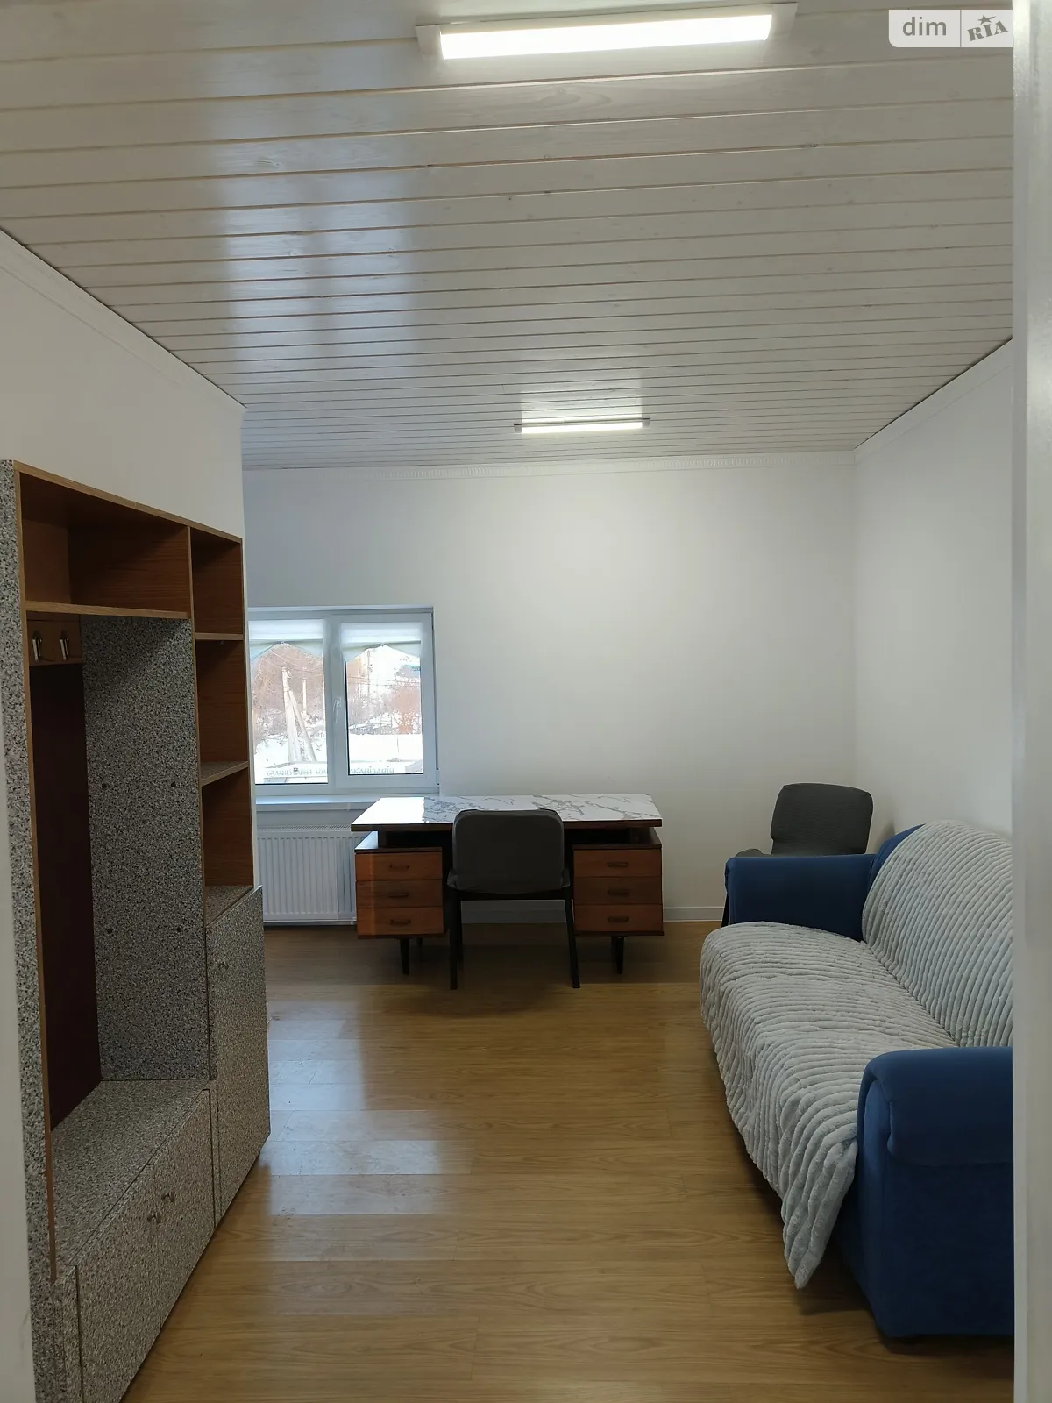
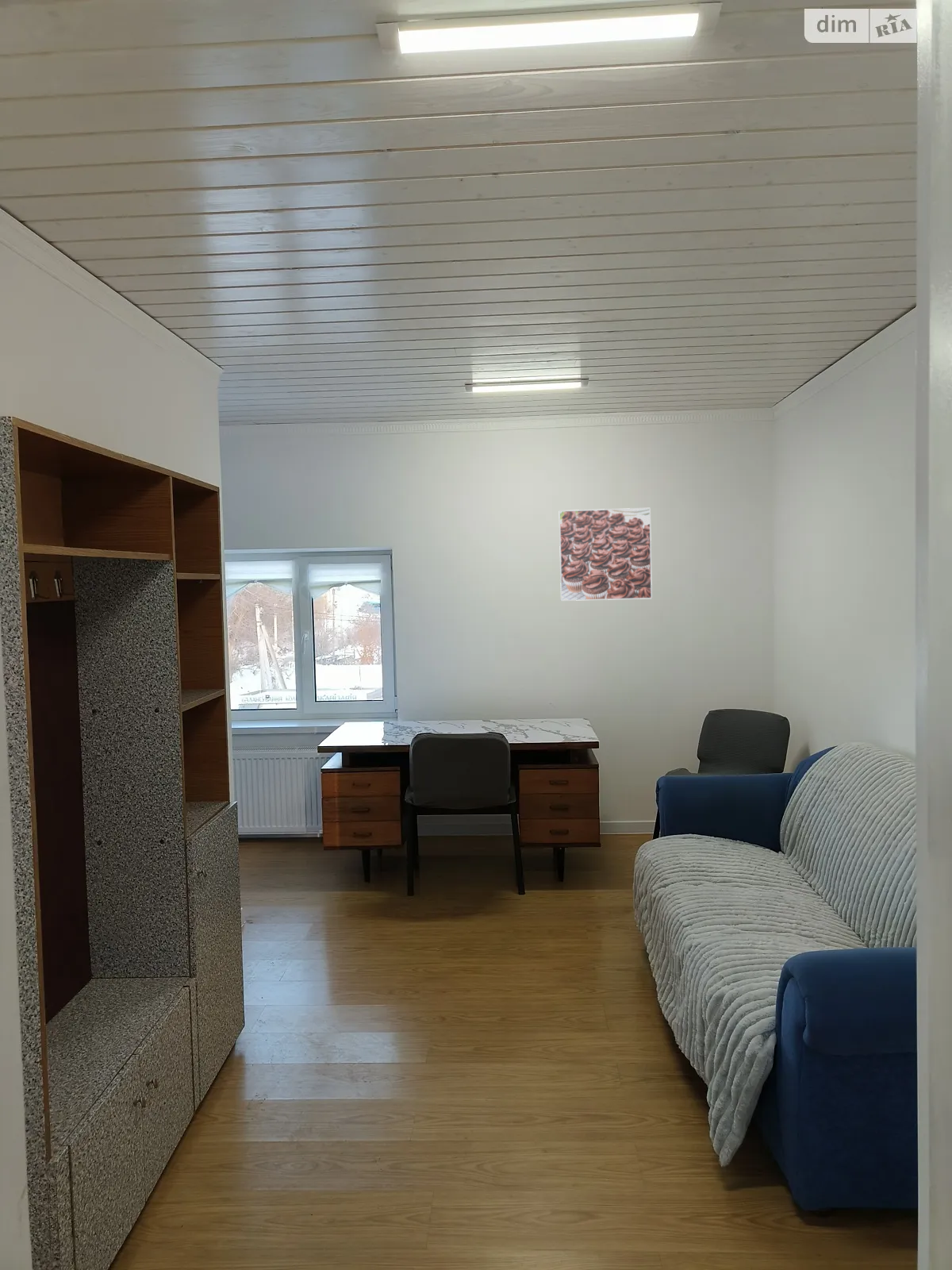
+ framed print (605, 554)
